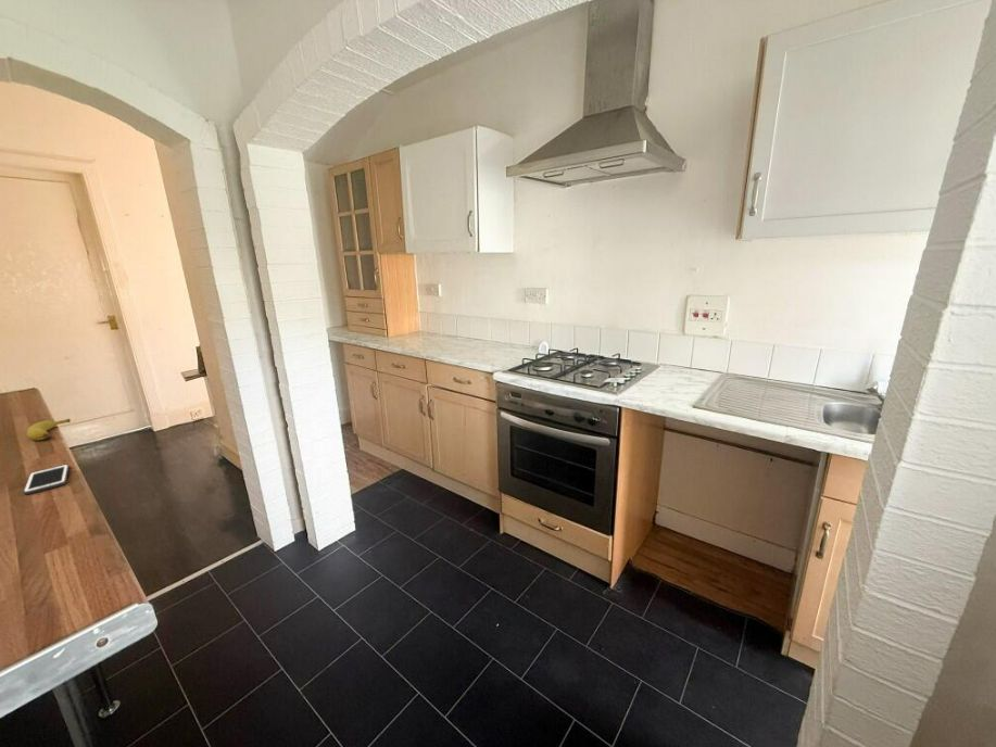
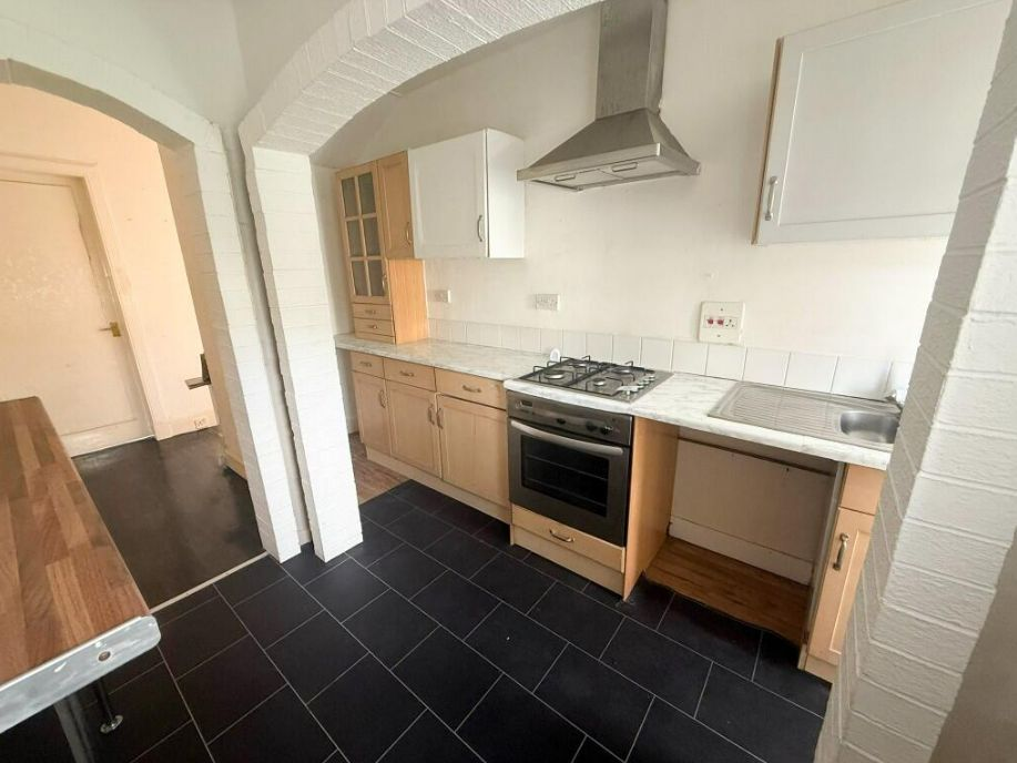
- cell phone (47, 478)
- banana (48, 429)
